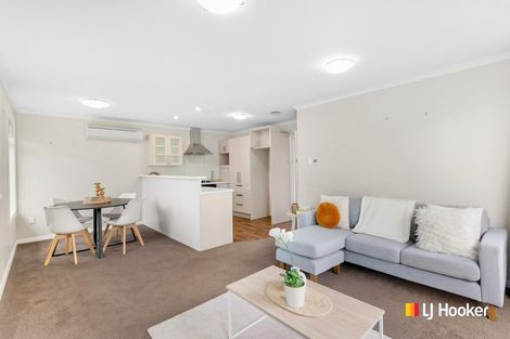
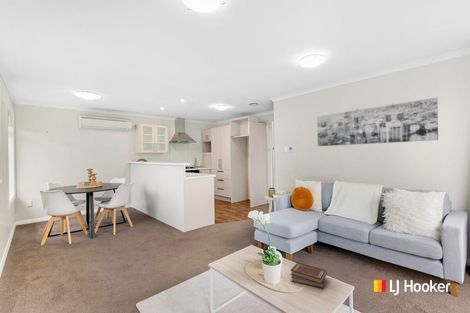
+ wall art (367, 126)
+ book set (307, 274)
